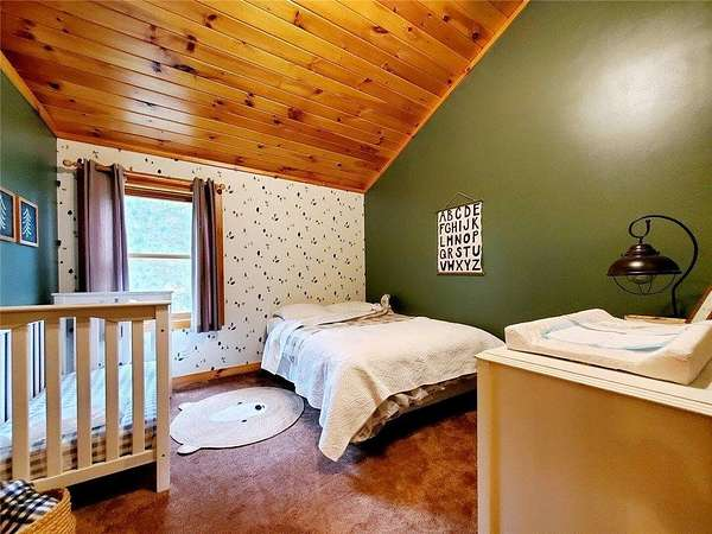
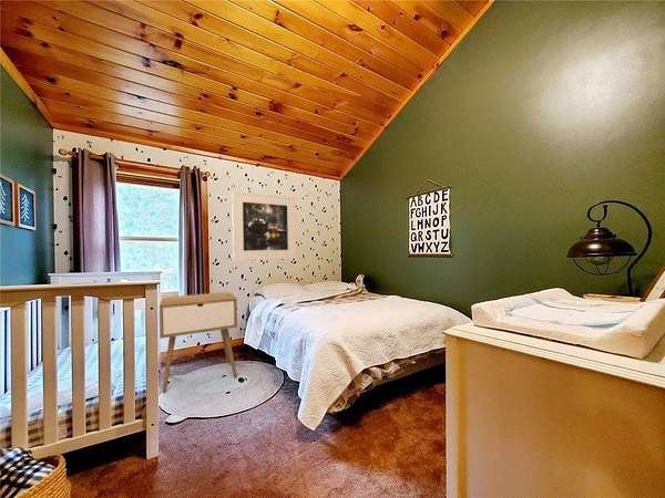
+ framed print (266, 227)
+ nightstand (198, 332)
